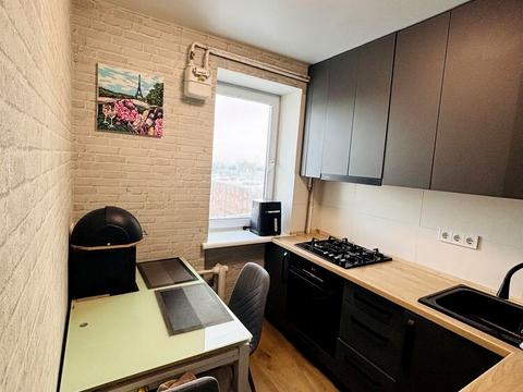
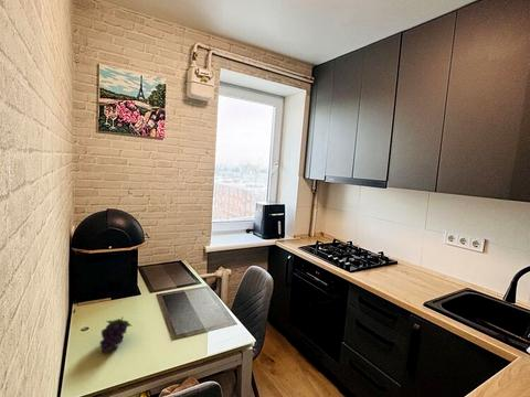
+ fruit (115, 331)
